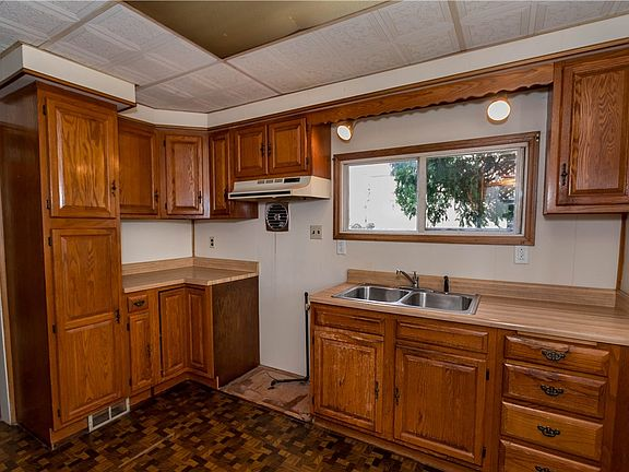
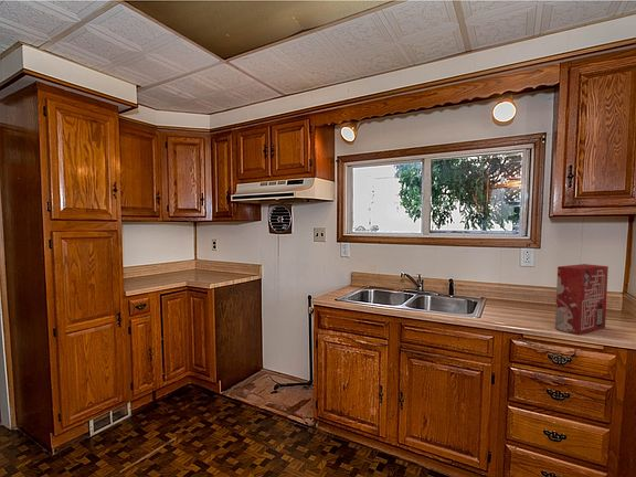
+ cereal box (581, 297)
